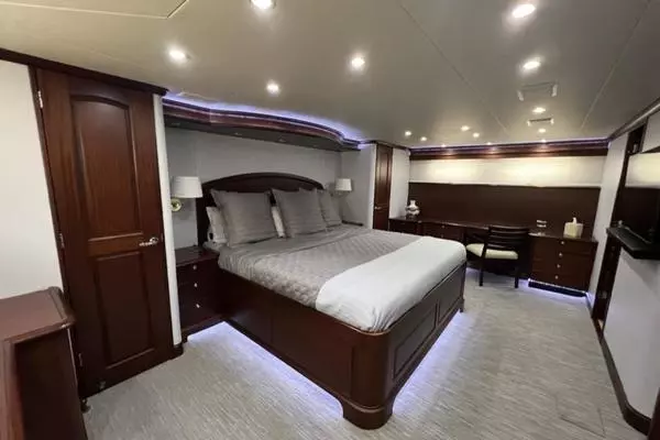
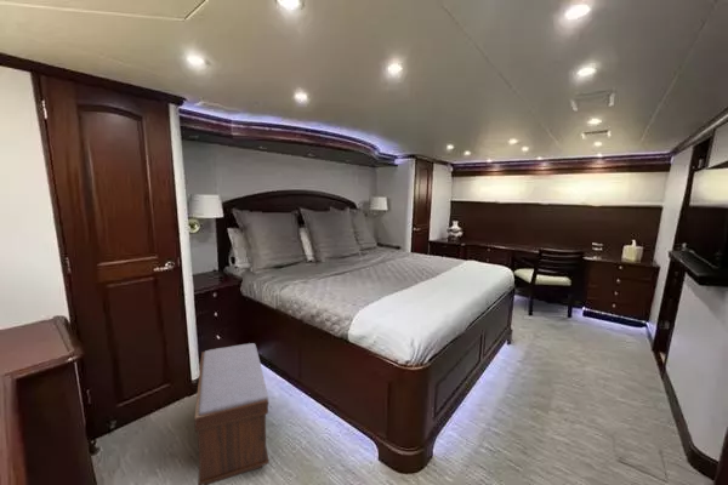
+ bench (232, 403)
